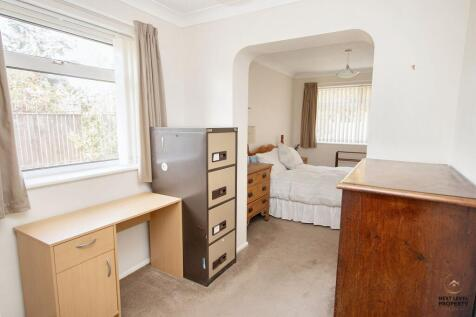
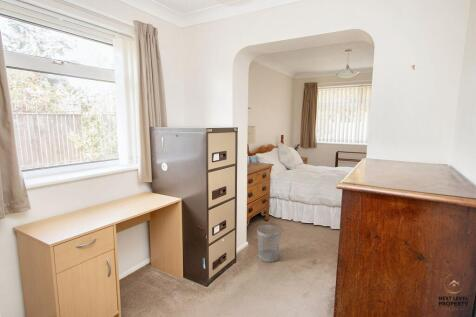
+ wastebasket (269, 243)
